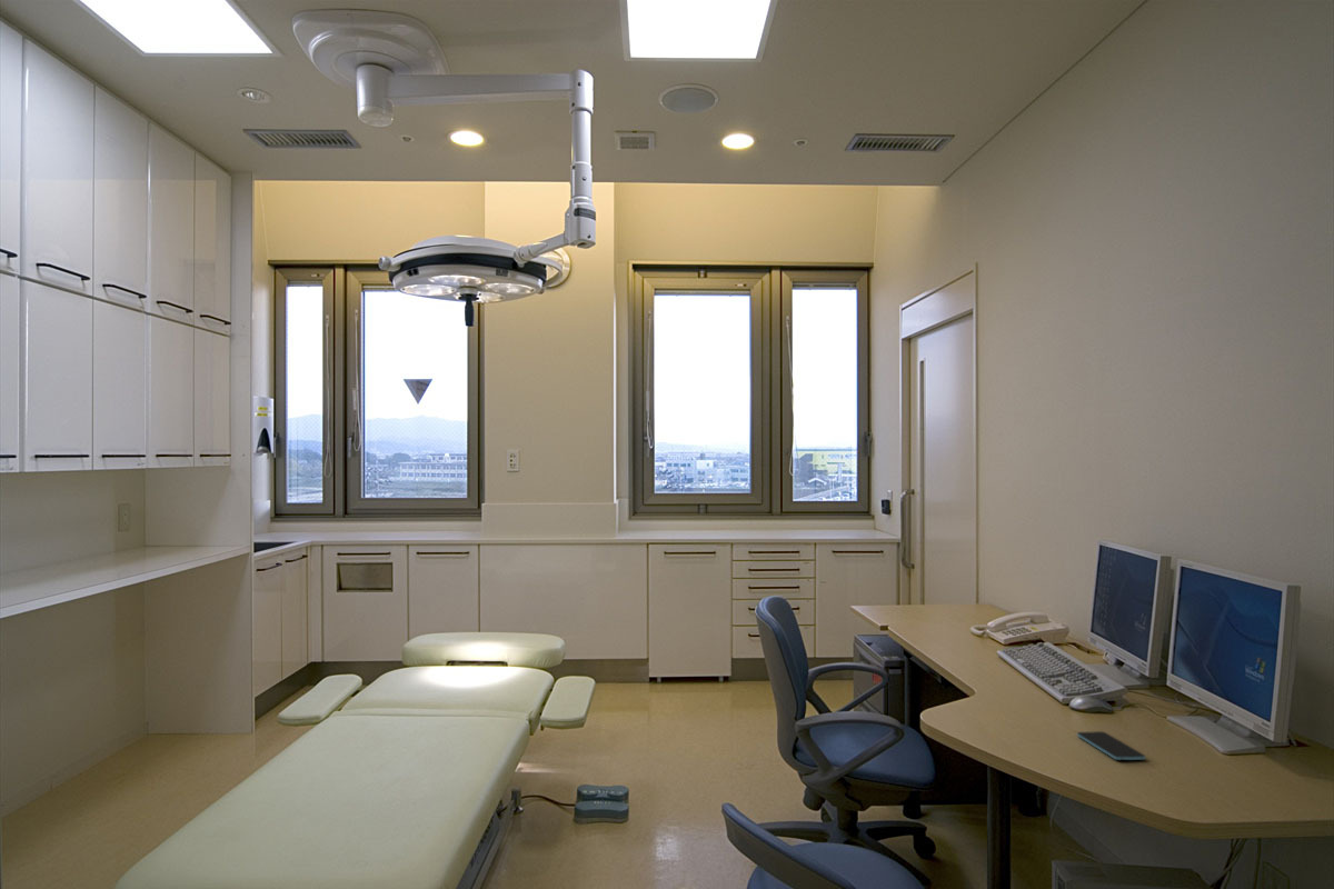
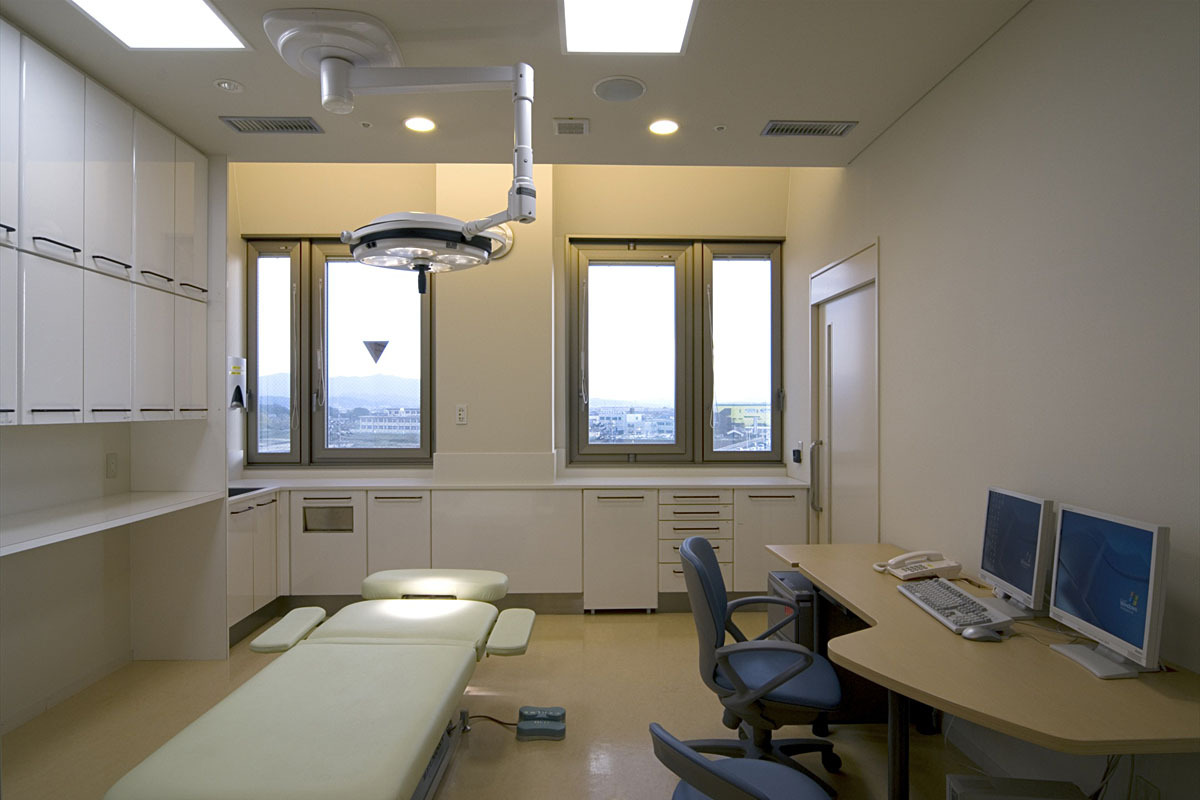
- smartphone (1109, 745)
